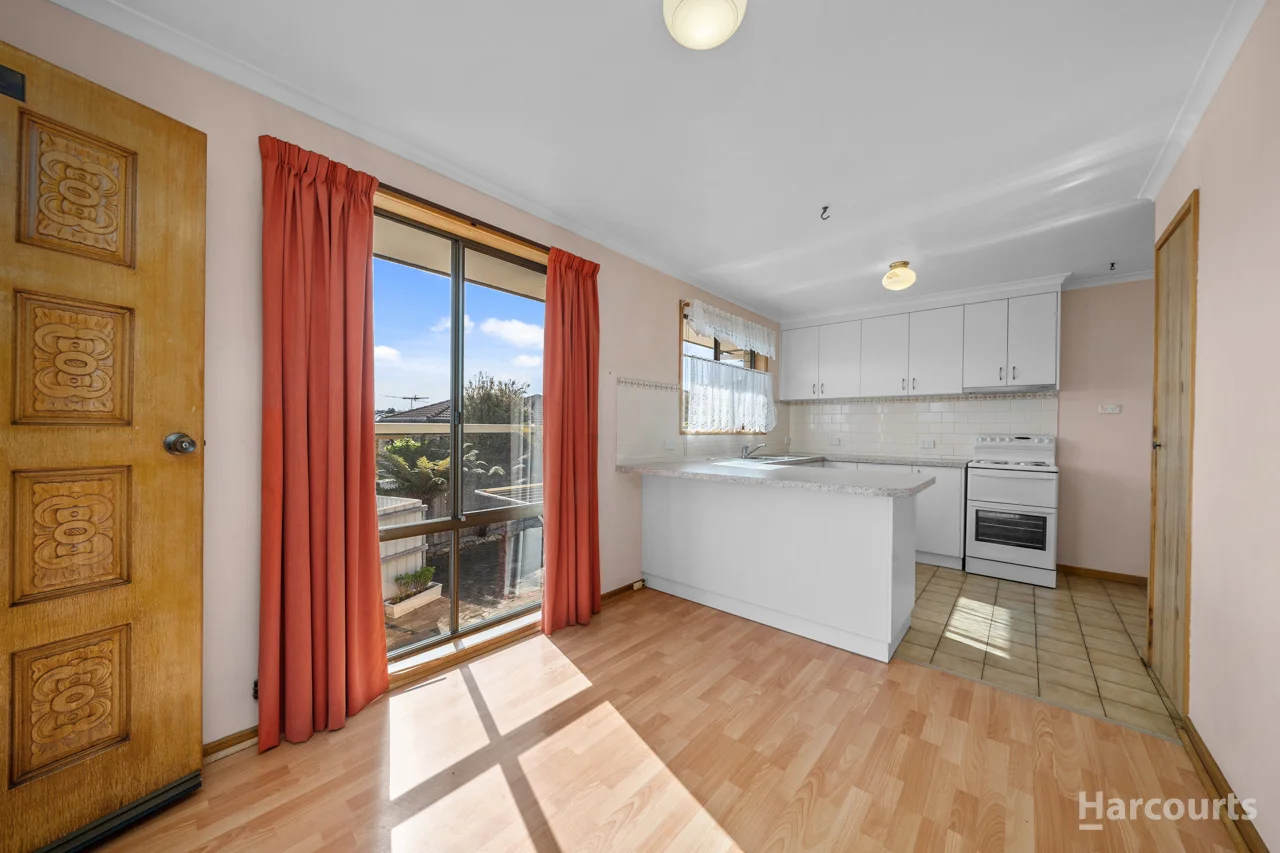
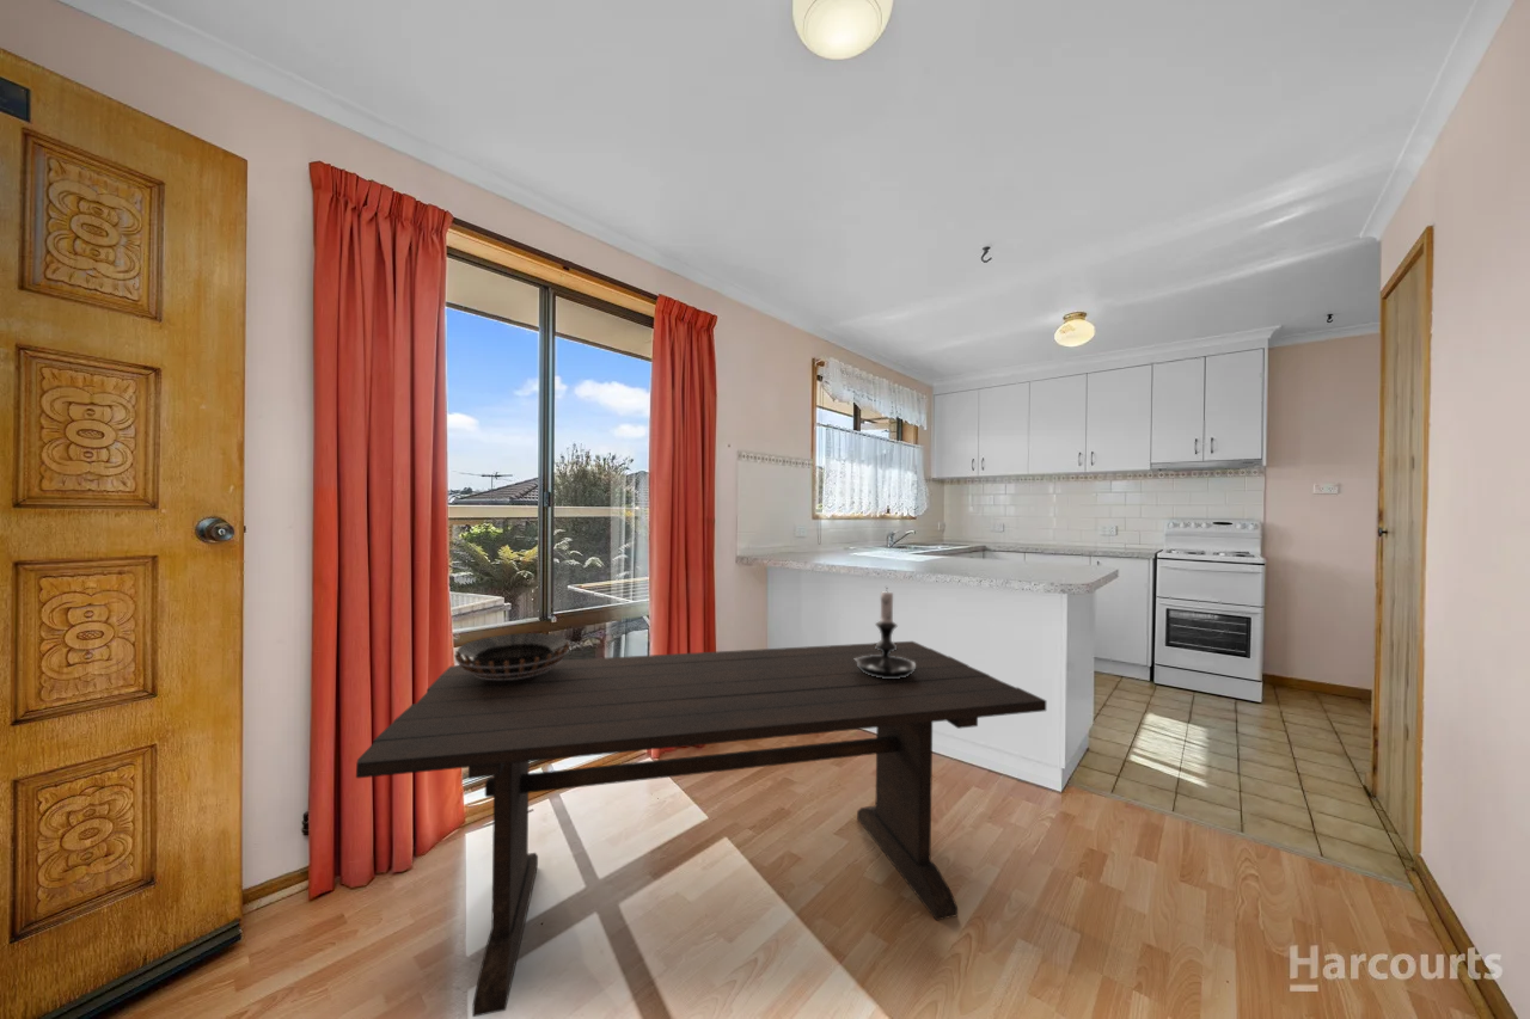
+ dining table (722, 771)
+ candle holder (885, 628)
+ decorative bowl (513, 659)
